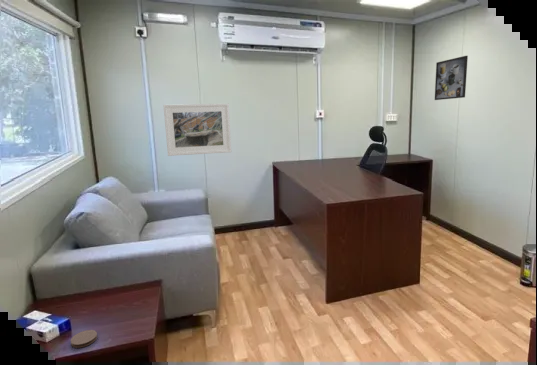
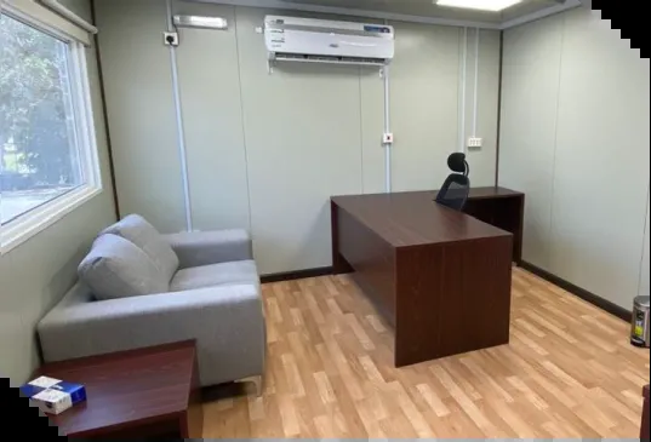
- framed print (198, 129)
- coaster (84, 338)
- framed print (450, 79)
